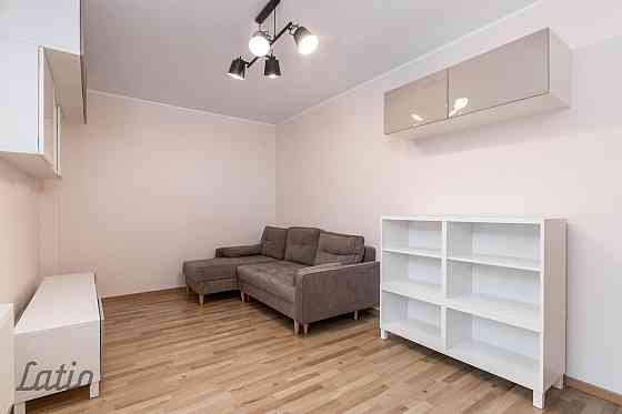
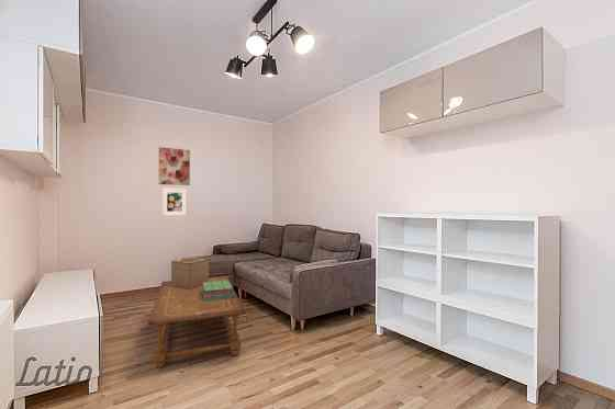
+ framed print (175, 202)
+ coffee table (197, 314)
+ decorative box (190, 272)
+ wall art (175, 167)
+ stack of books (217, 289)
